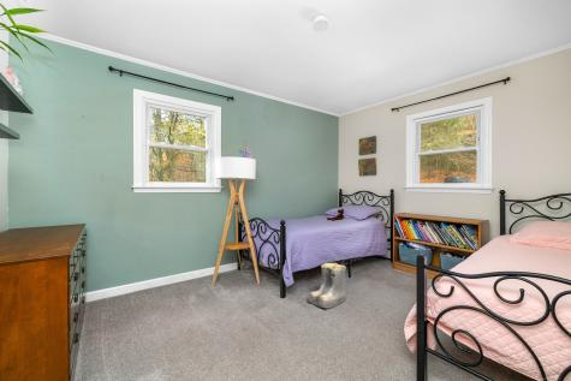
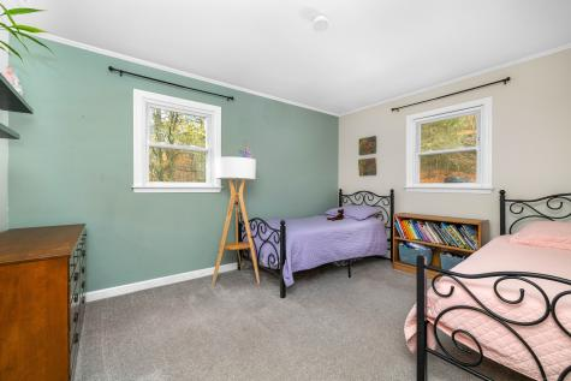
- boots (327, 284)
